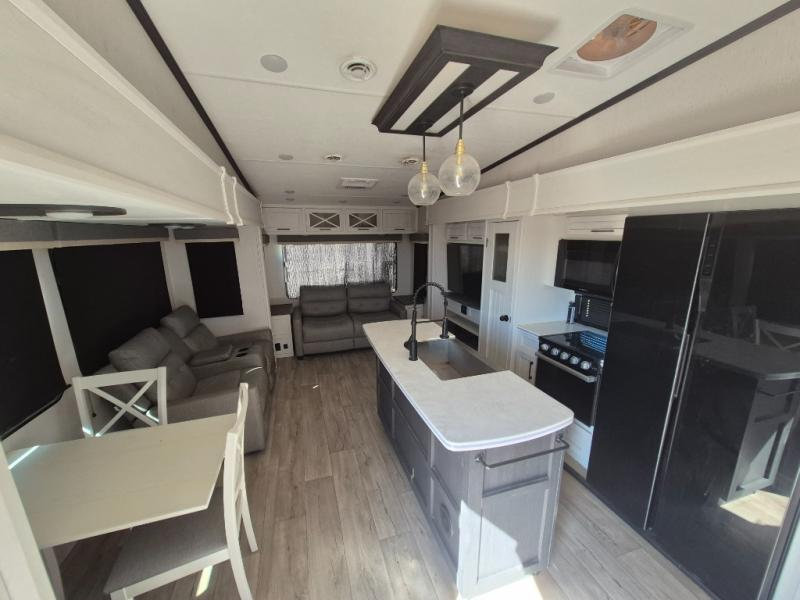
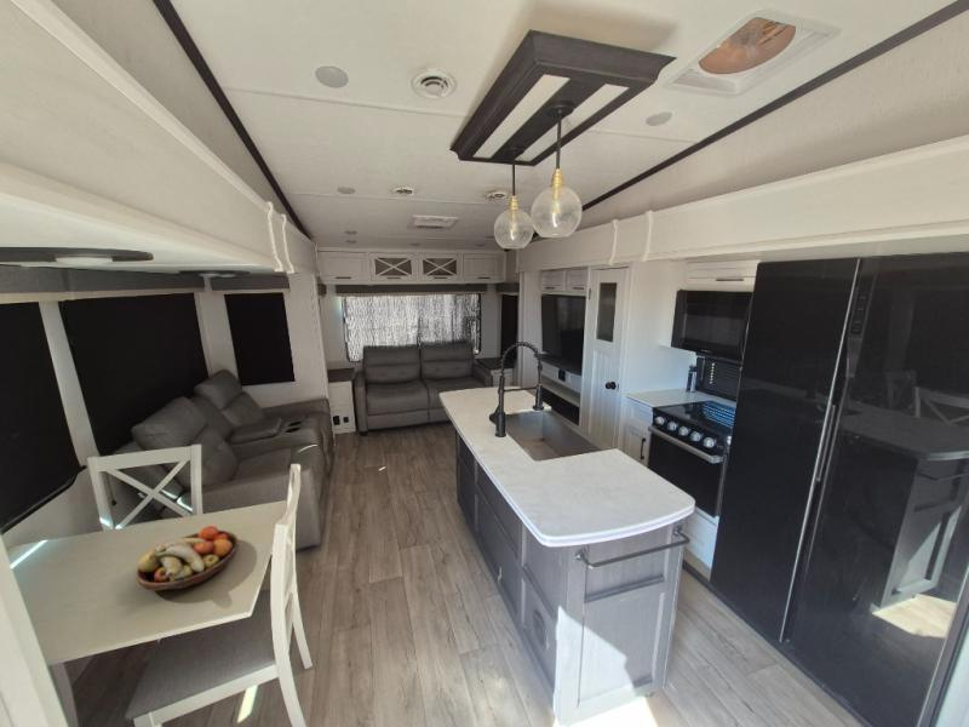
+ fruit bowl (190, 551)
